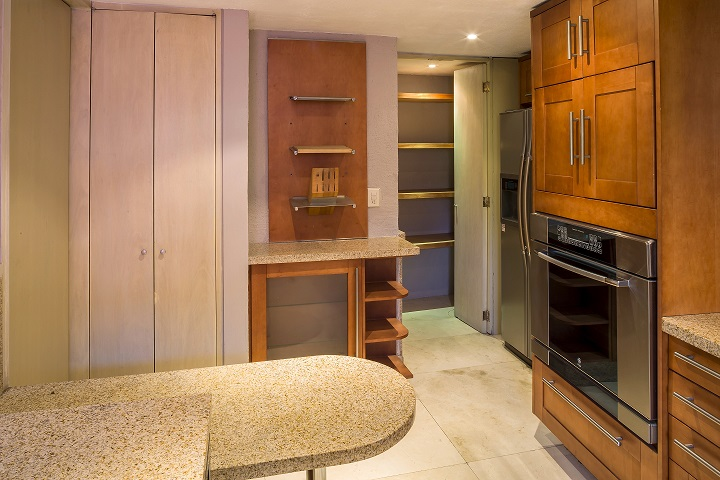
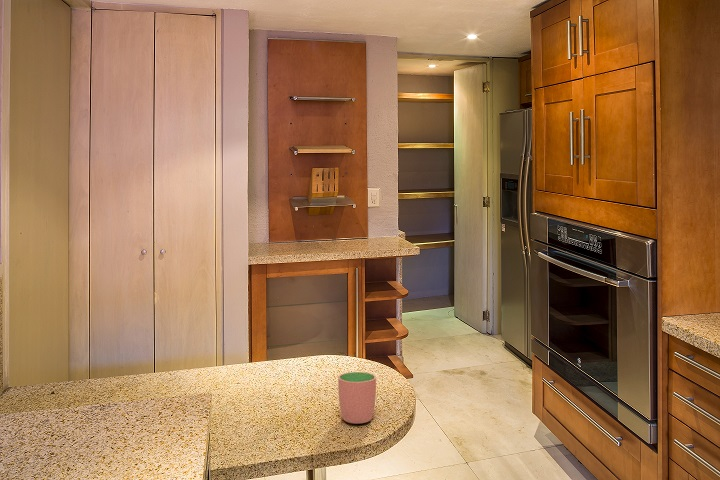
+ cup (358, 395)
